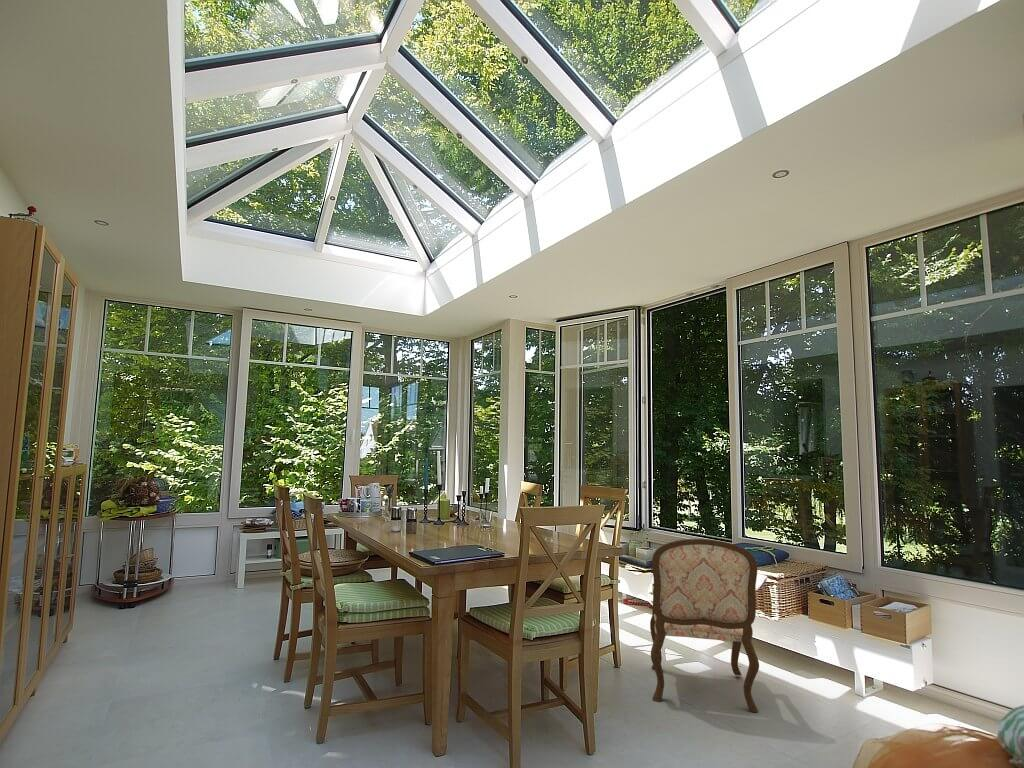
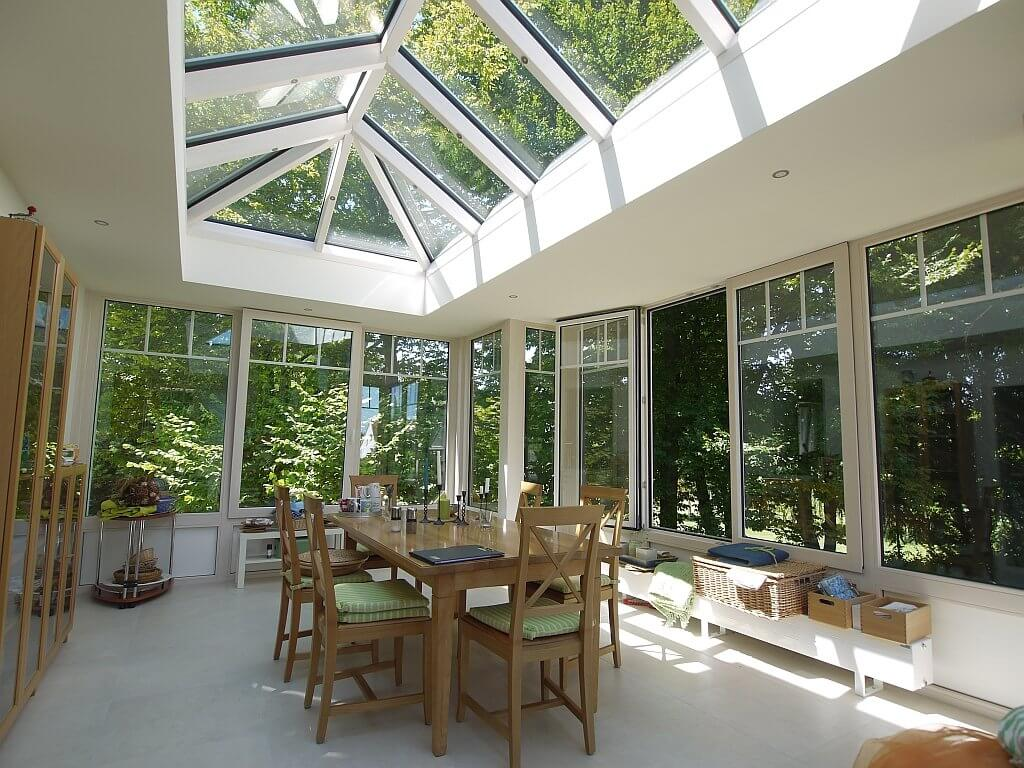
- armchair (699, 609)
